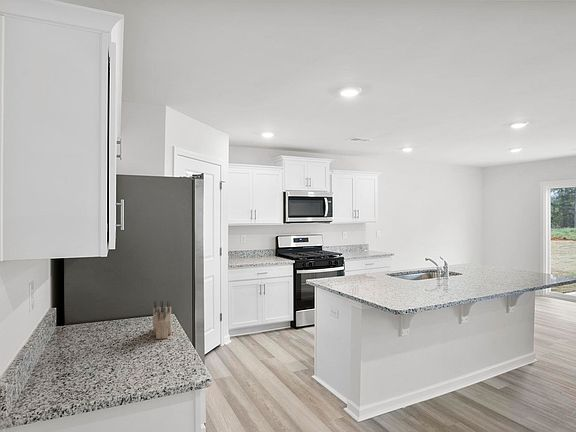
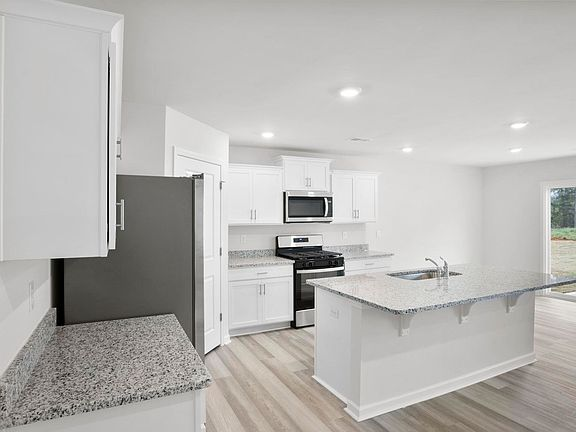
- knife block (162, 315)
